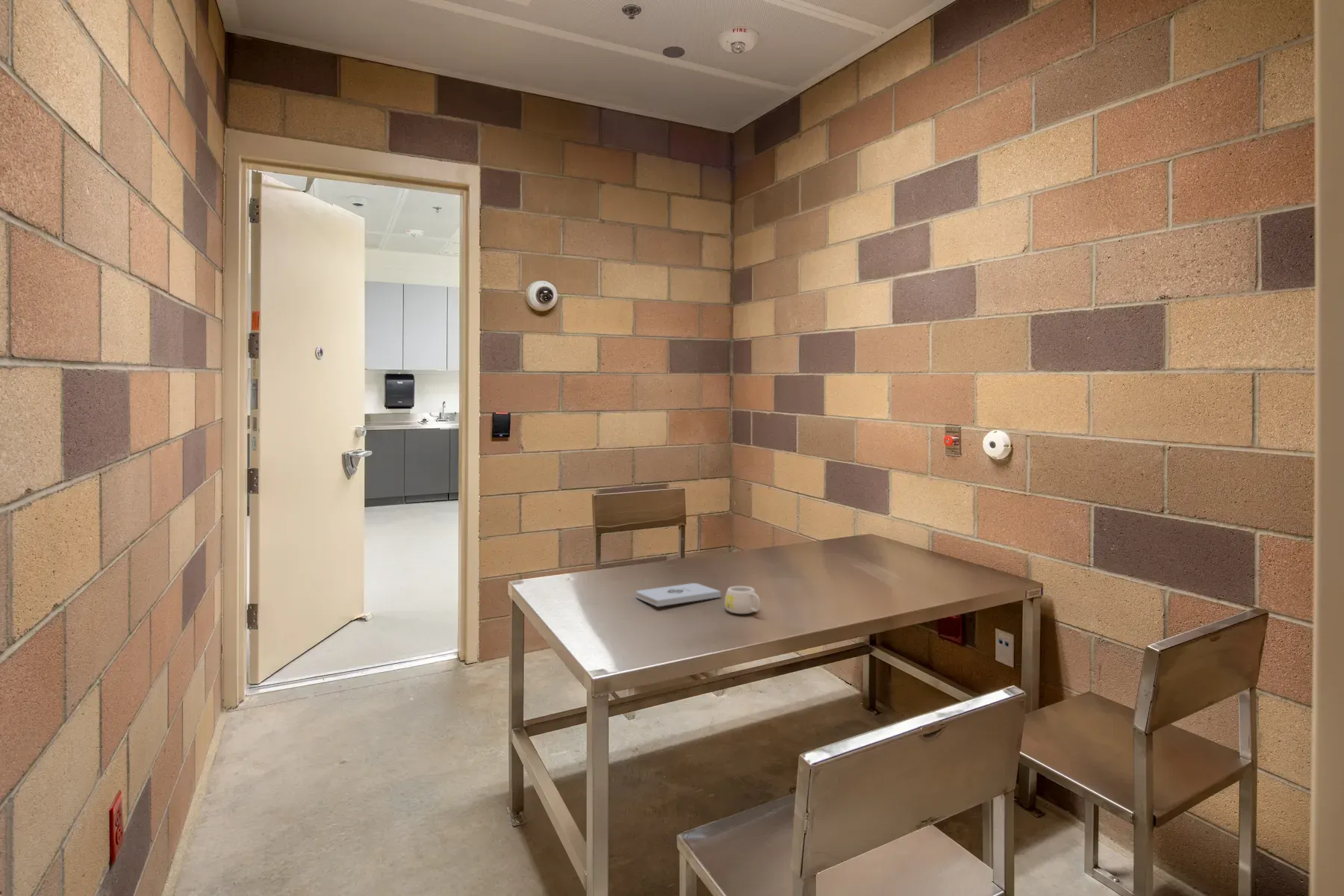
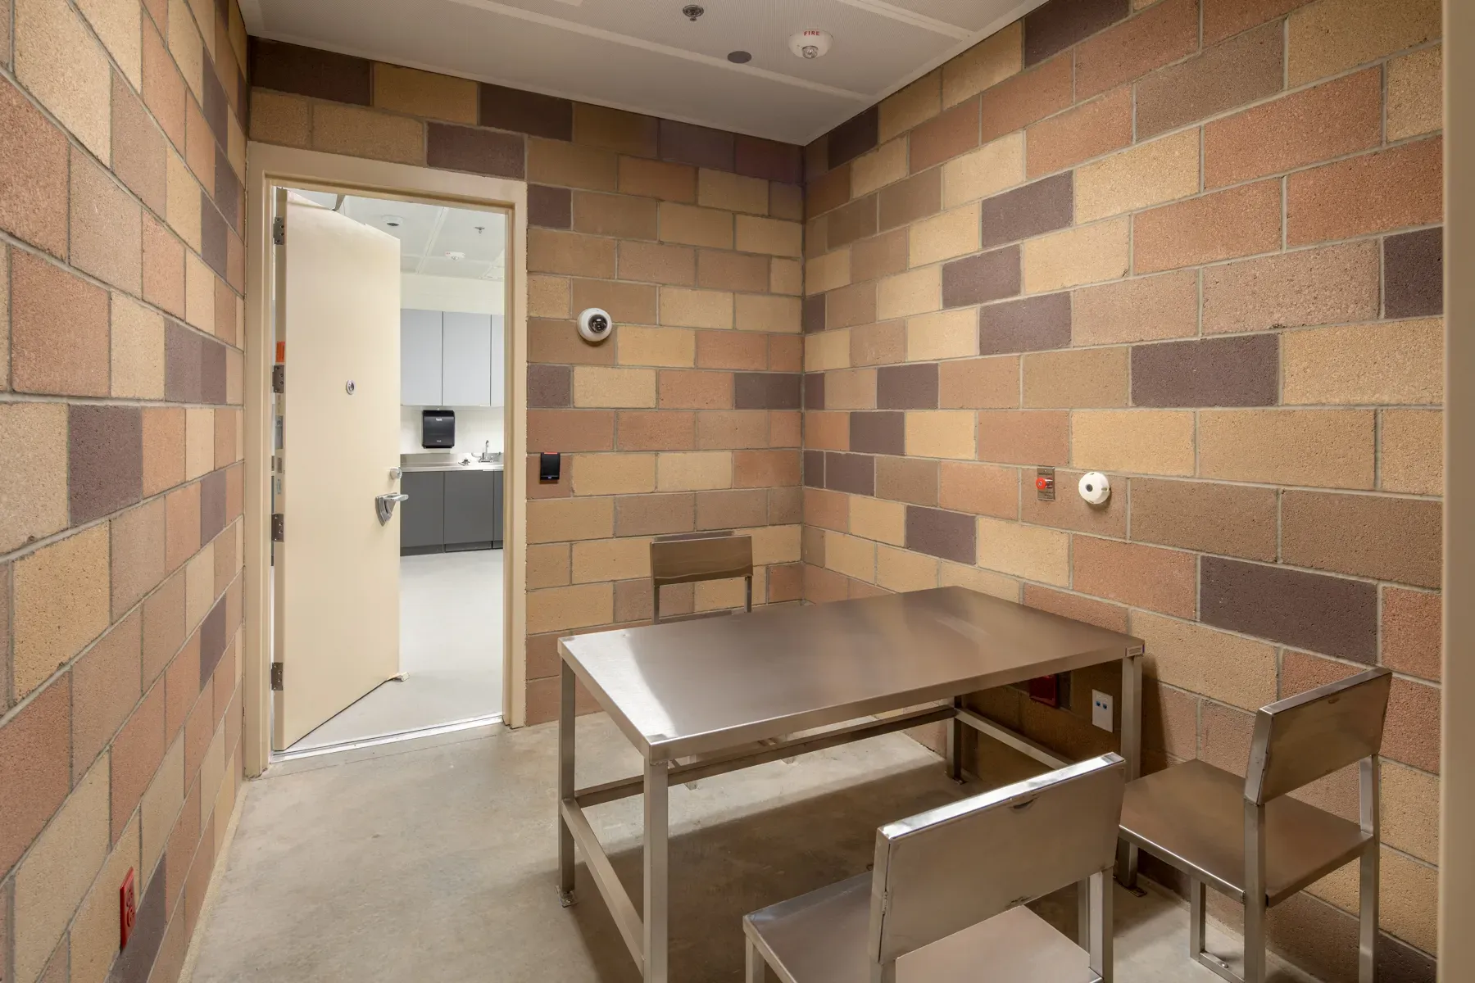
- mug (744, 600)
- notepad (677, 594)
